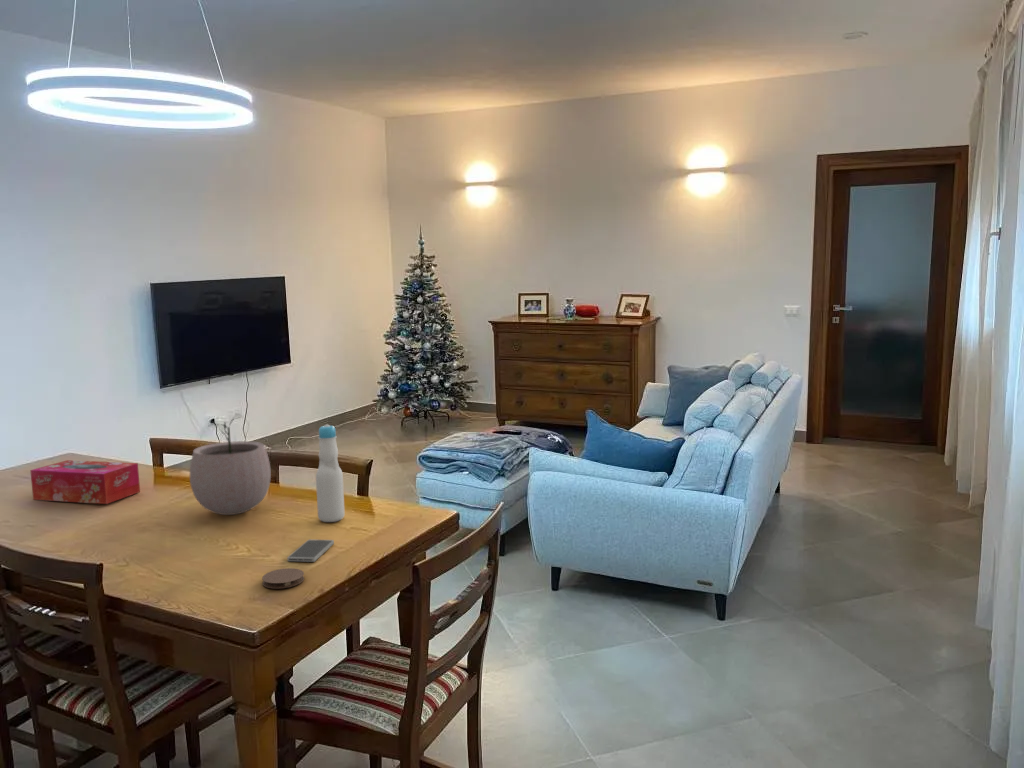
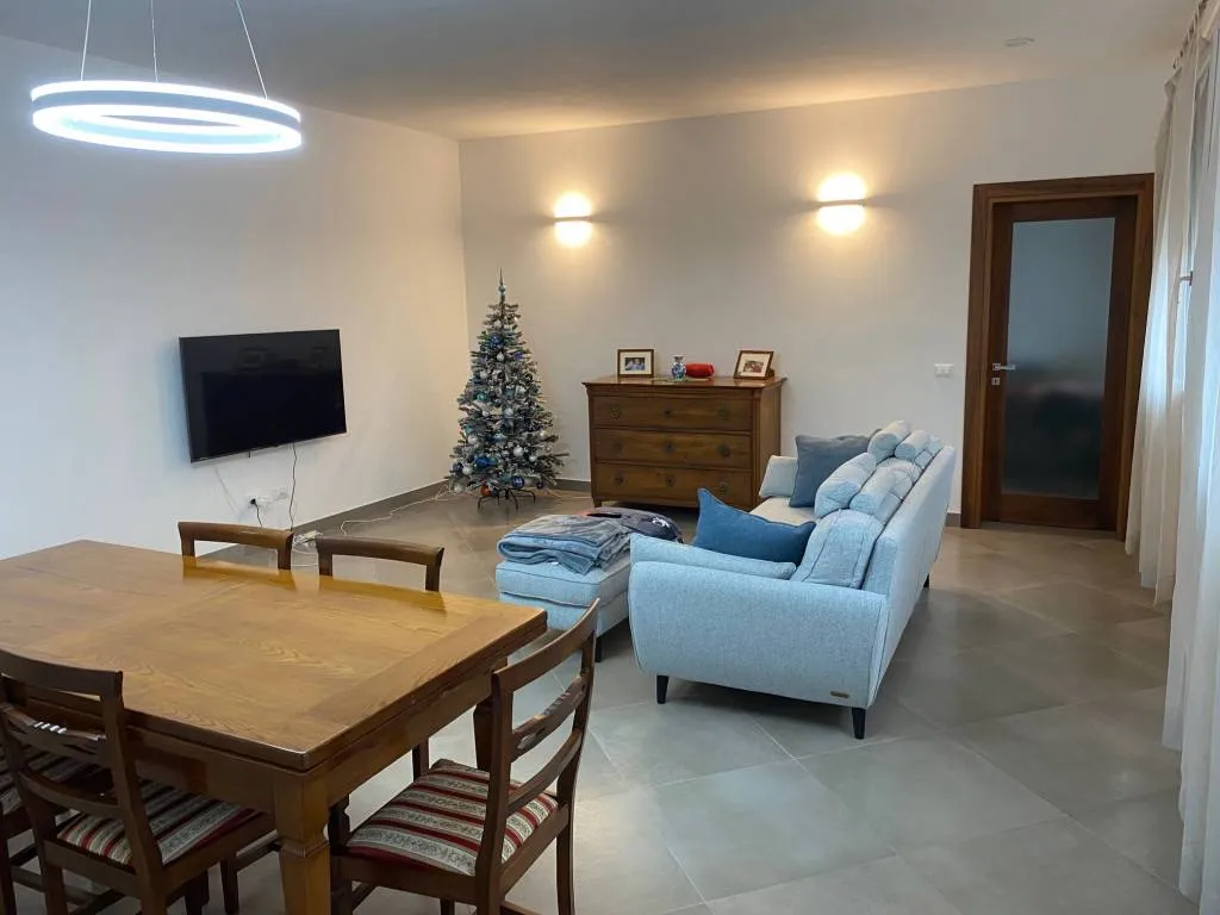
- smartphone (311, 550)
- plant pot (230, 465)
- coaster (283, 578)
- bottle (329, 472)
- tissue box (86, 481)
